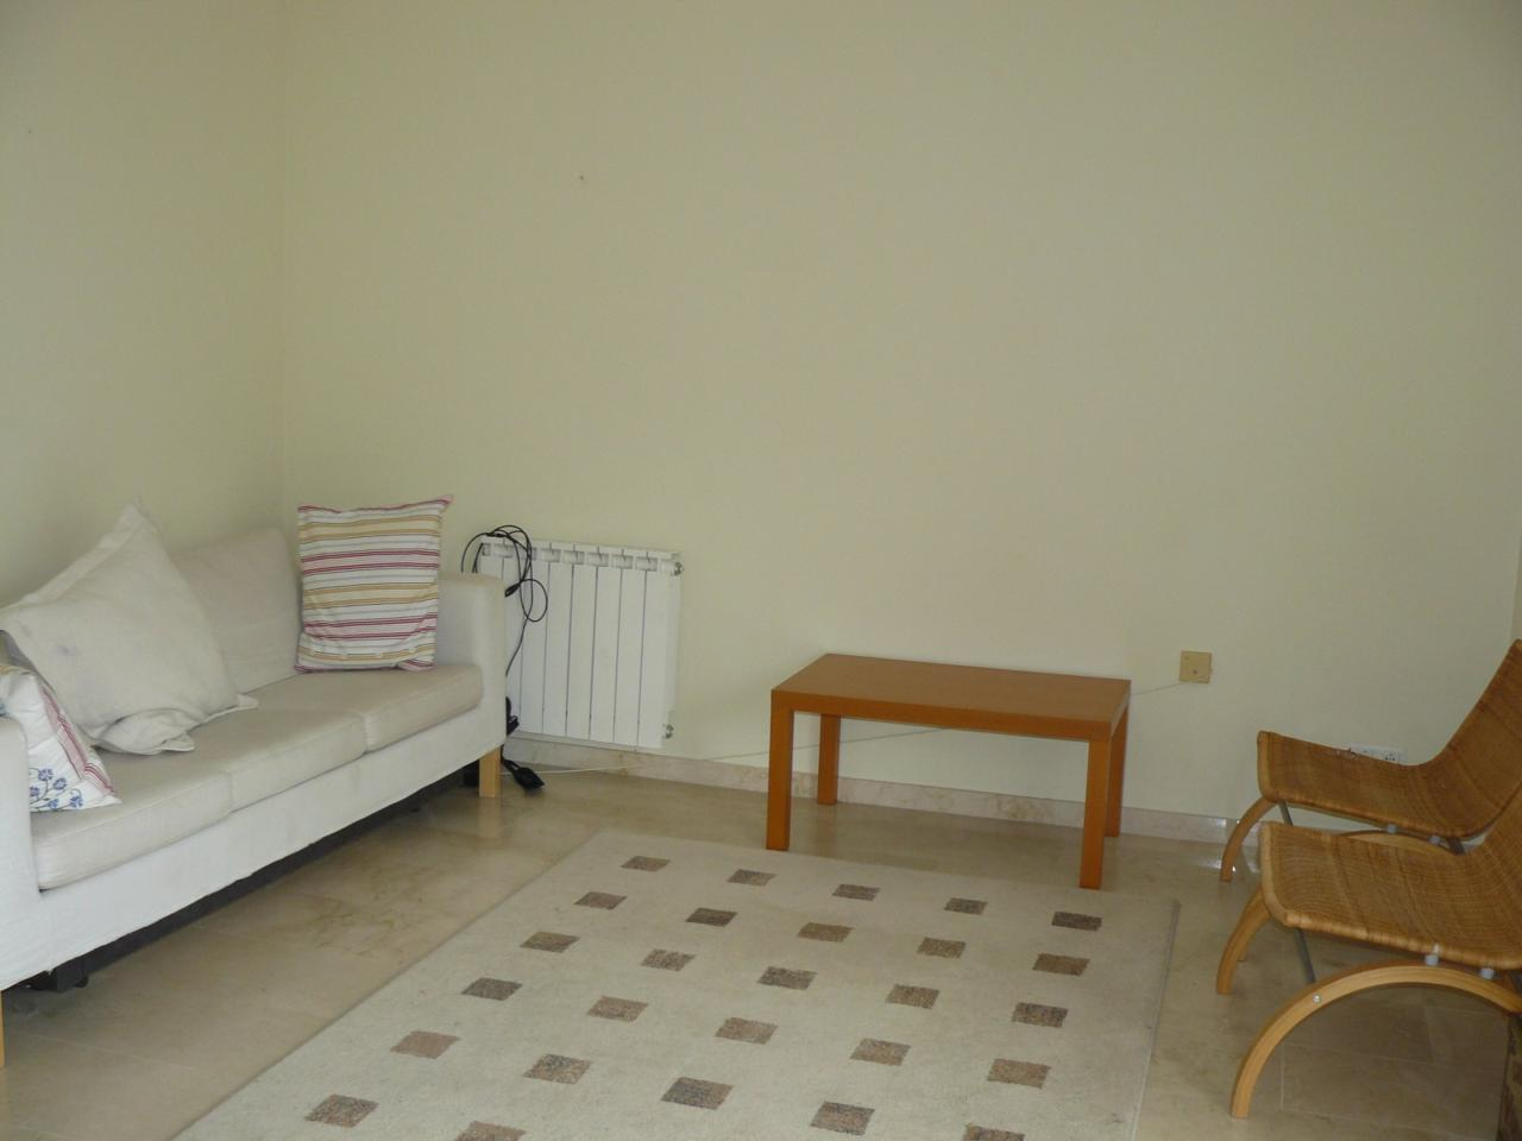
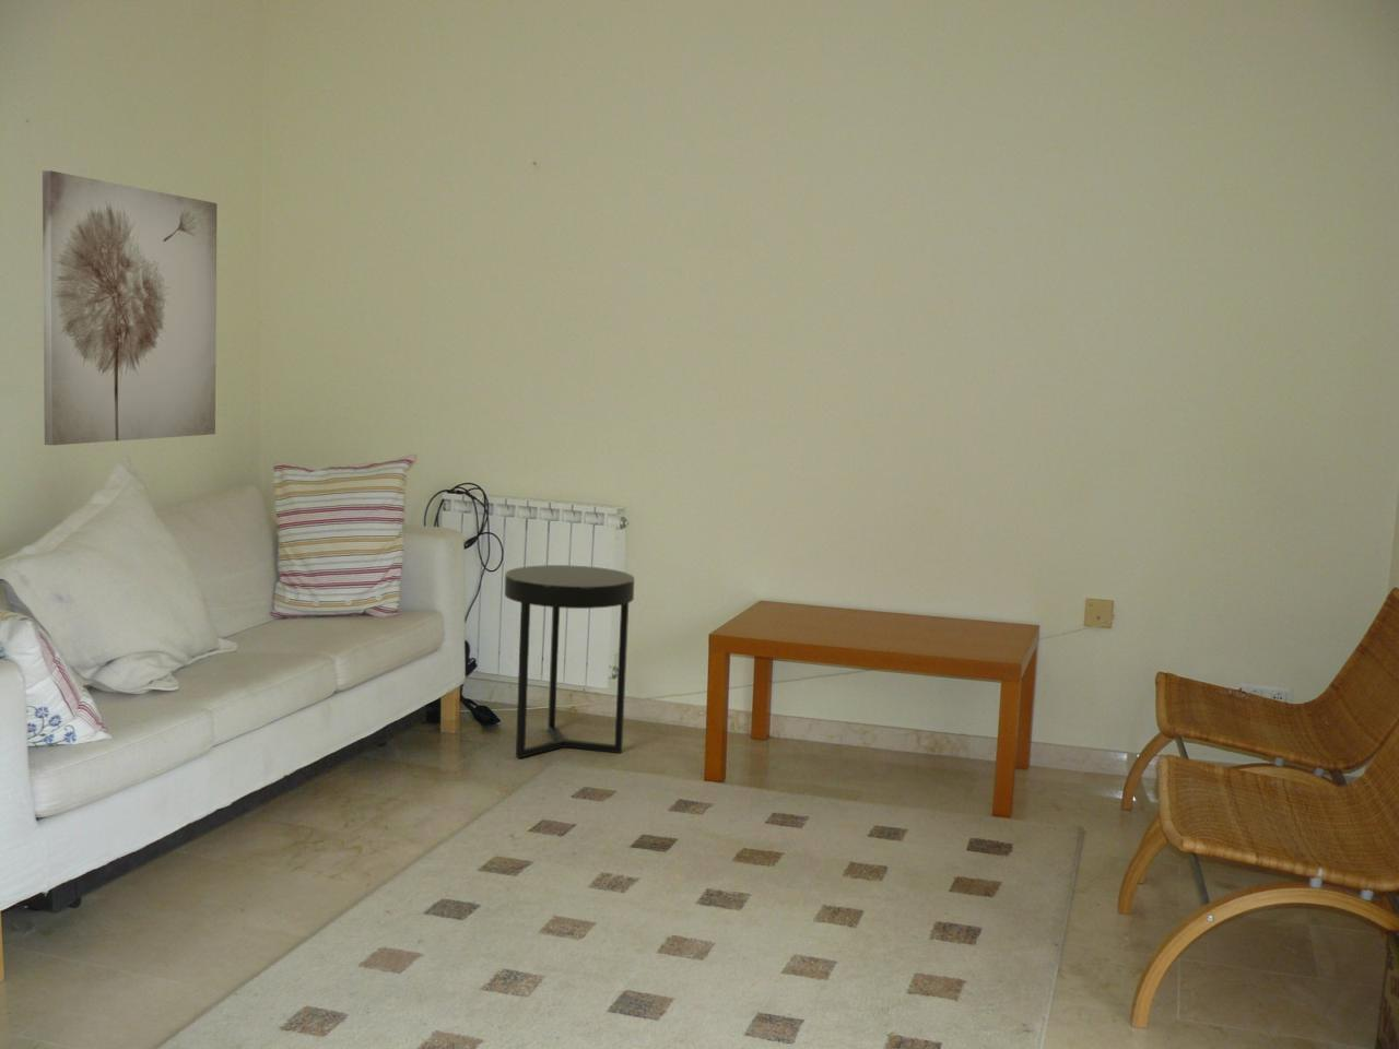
+ wall art (137, 315)
+ side table (556, 661)
